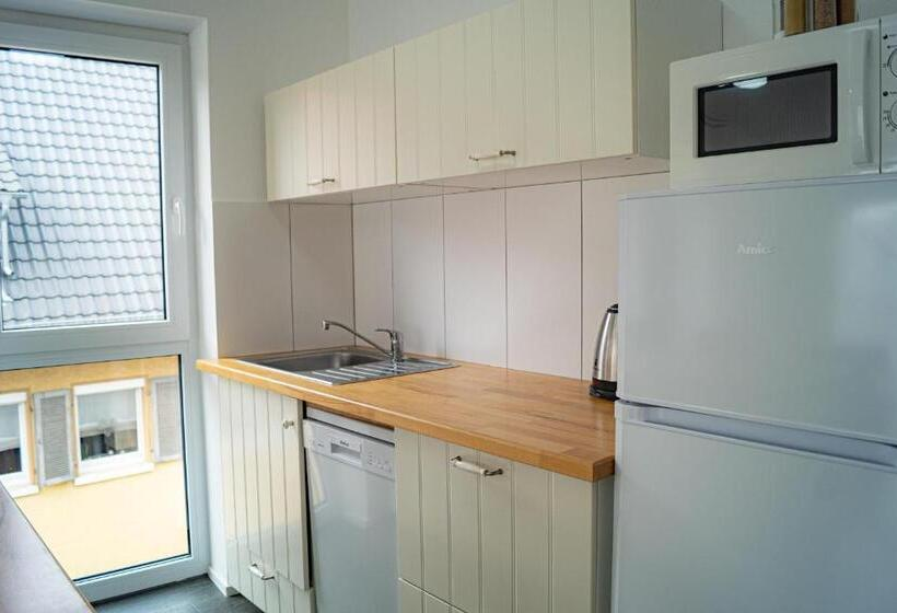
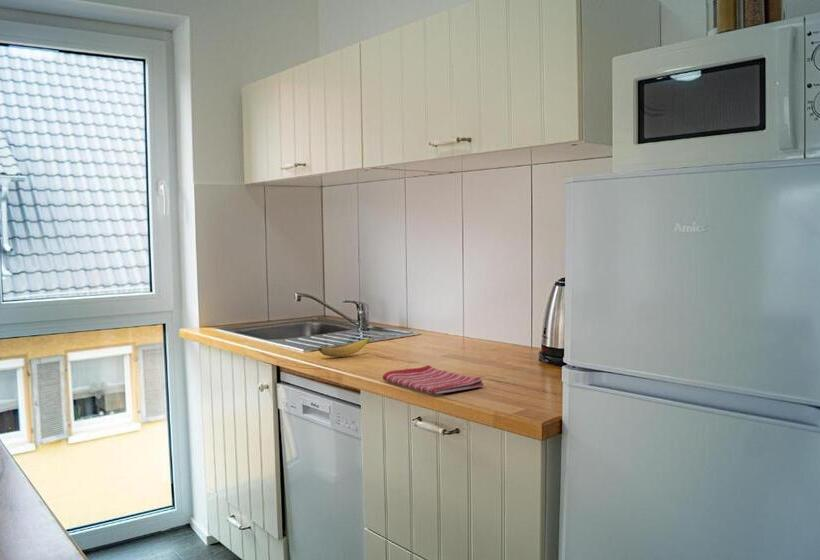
+ banana (345, 347)
+ dish towel (431, 379)
